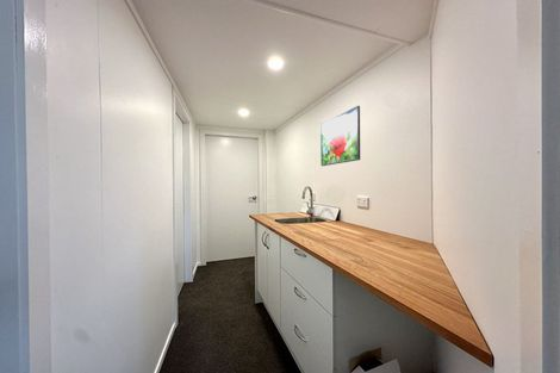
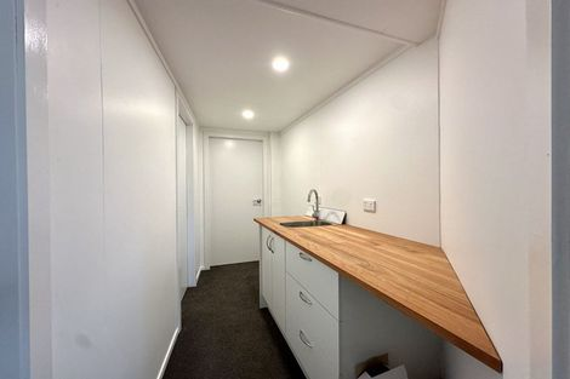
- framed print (337, 139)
